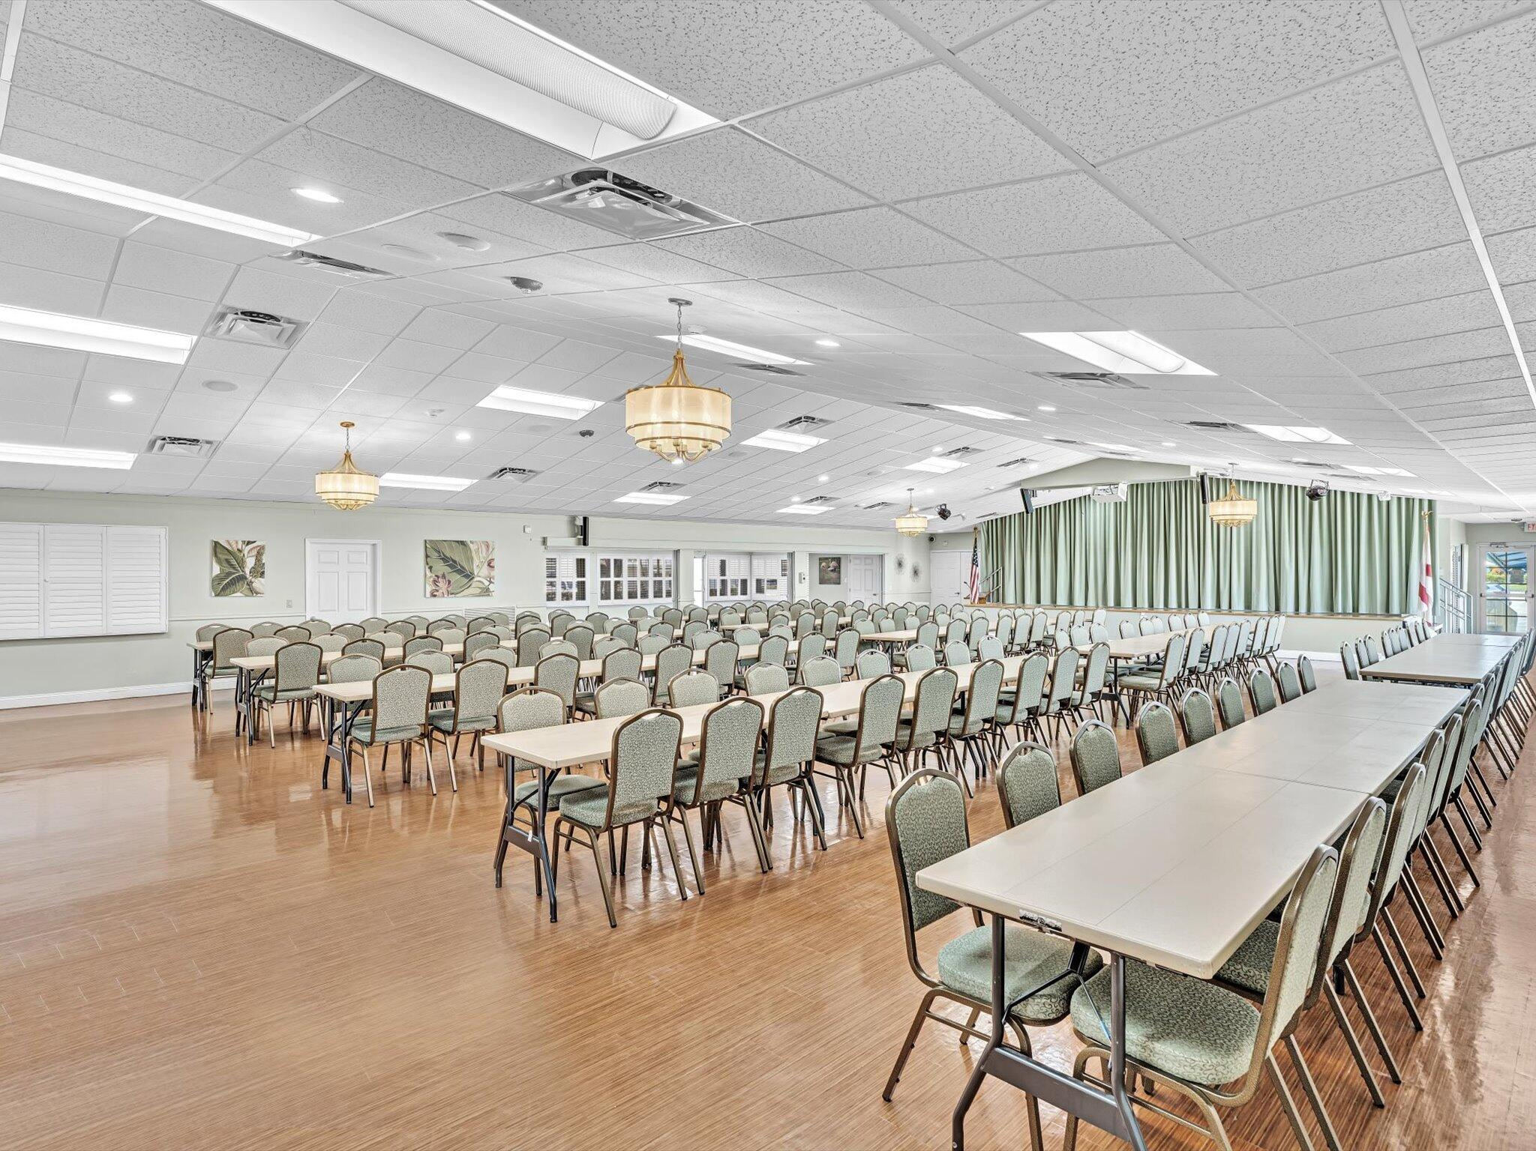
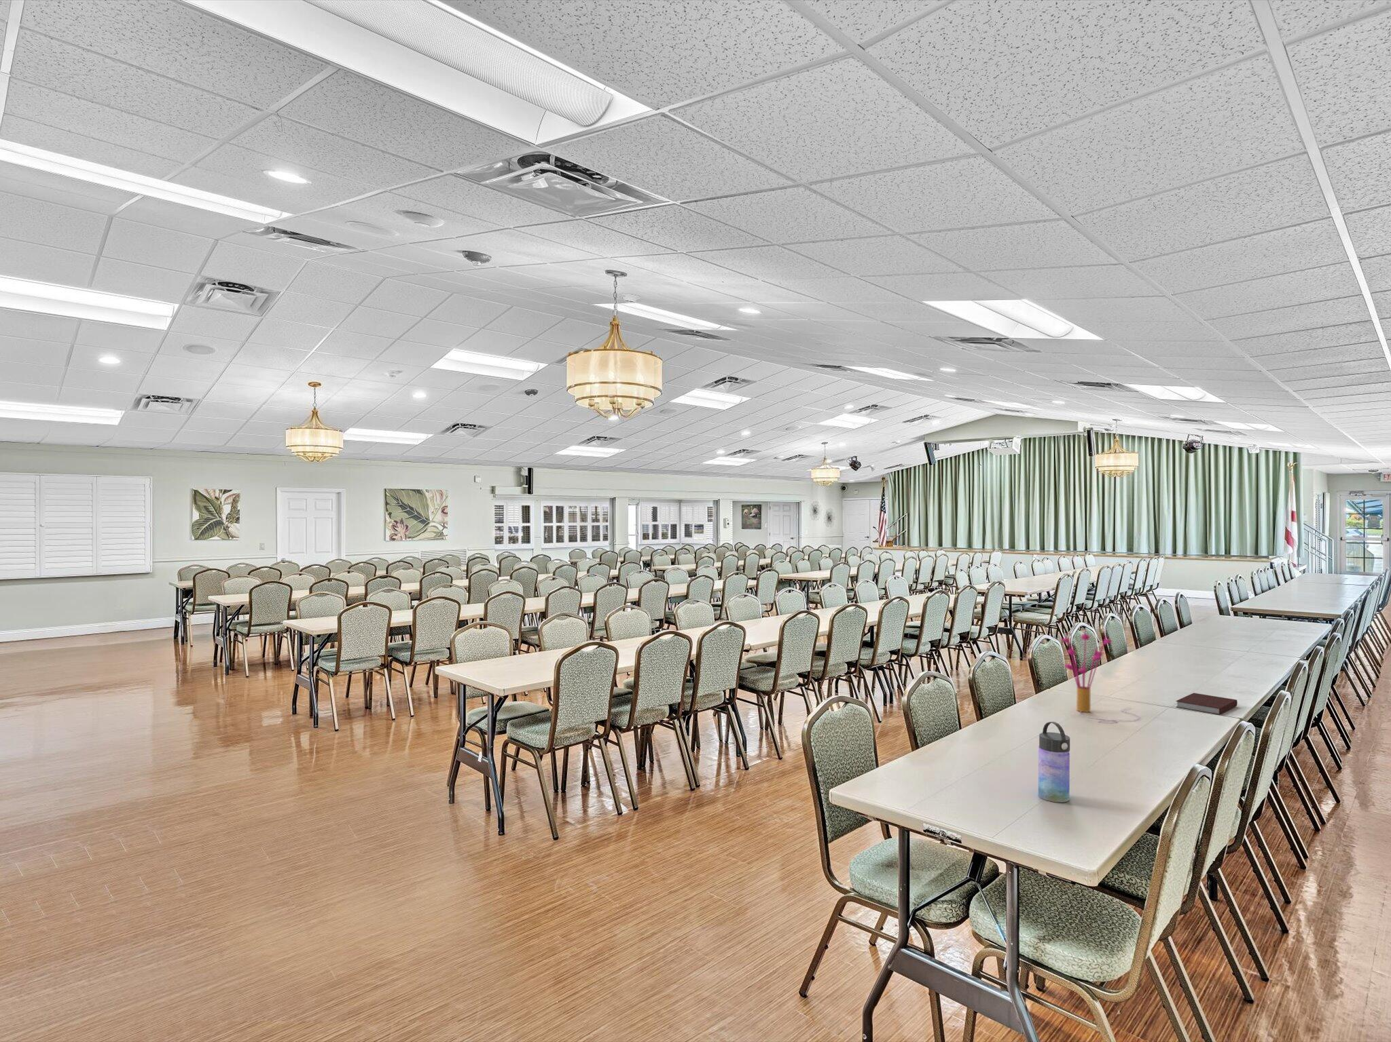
+ notebook (1206, 703)
+ water bottle (1054, 760)
+ flower arrangement (1095, 670)
